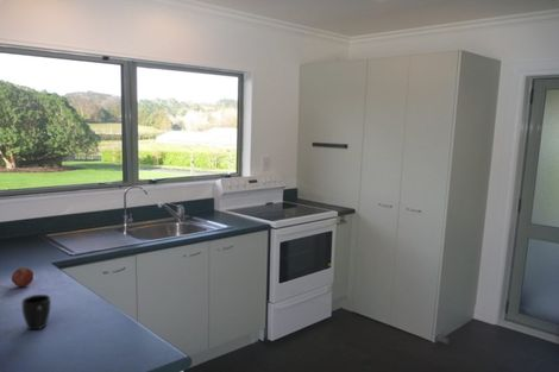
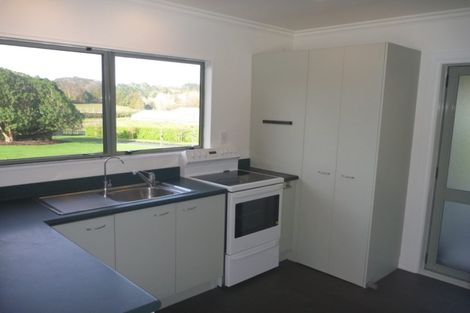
- fruit (23, 276)
- mug (37, 314)
